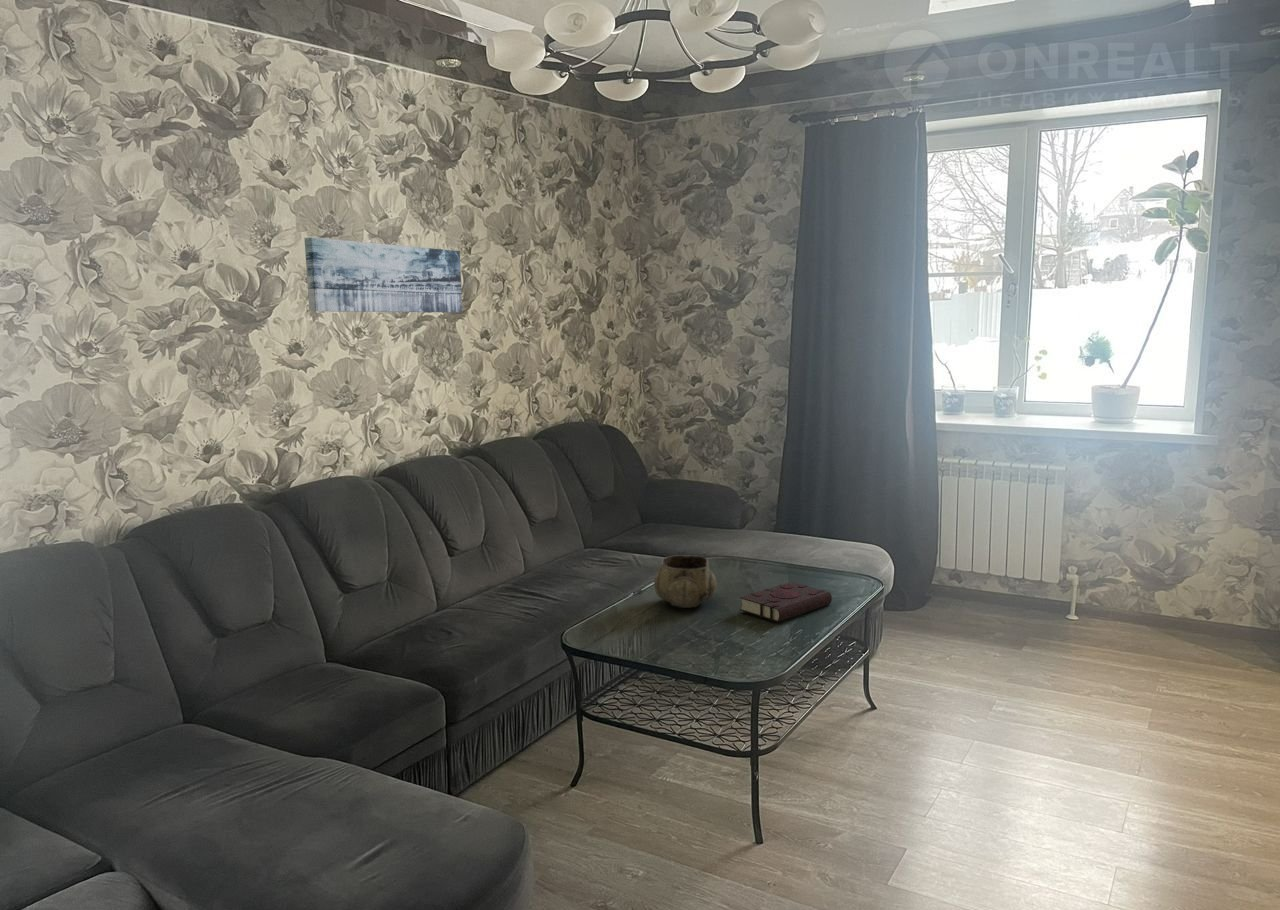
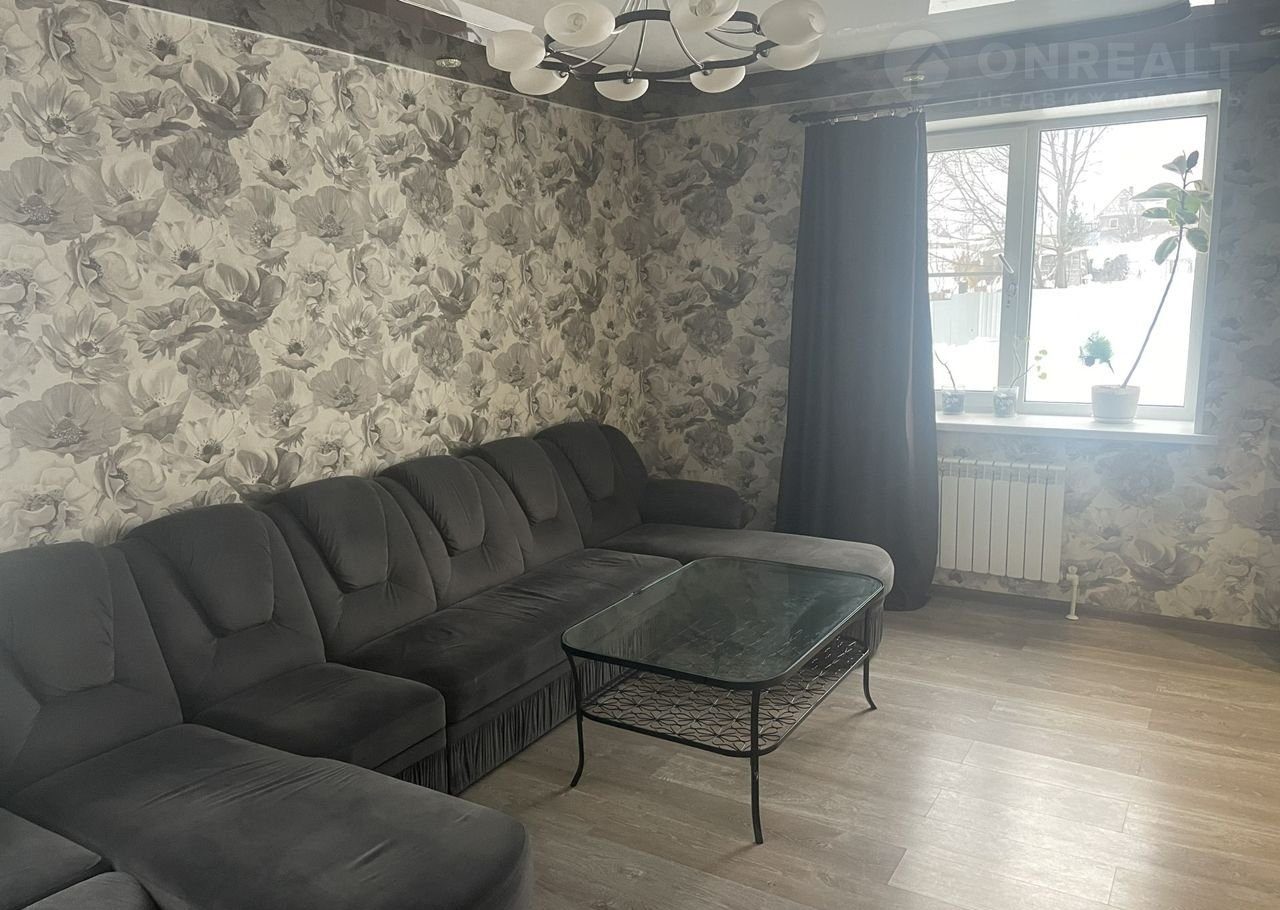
- decorative bowl (685, 582)
- wall art (390, 278)
- book (790, 599)
